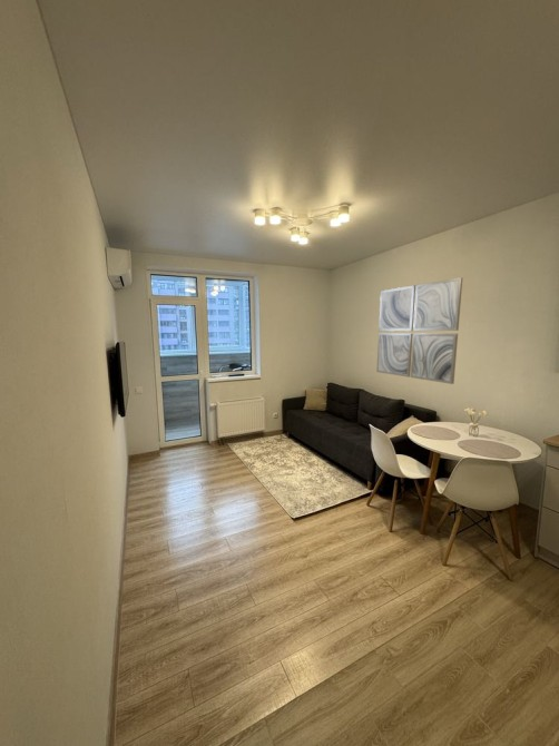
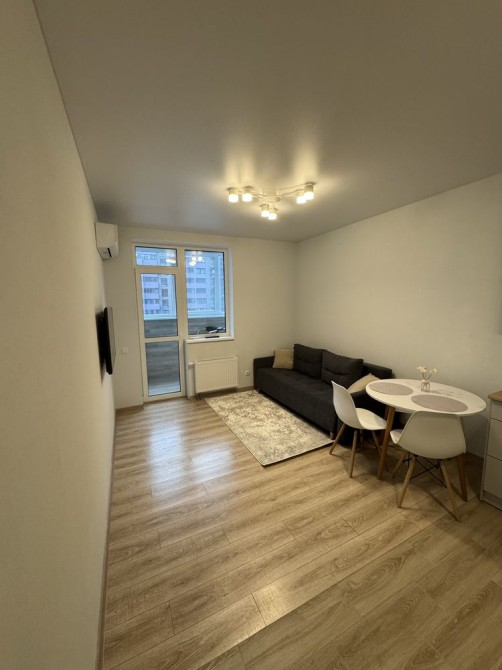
- wall art (412, 333)
